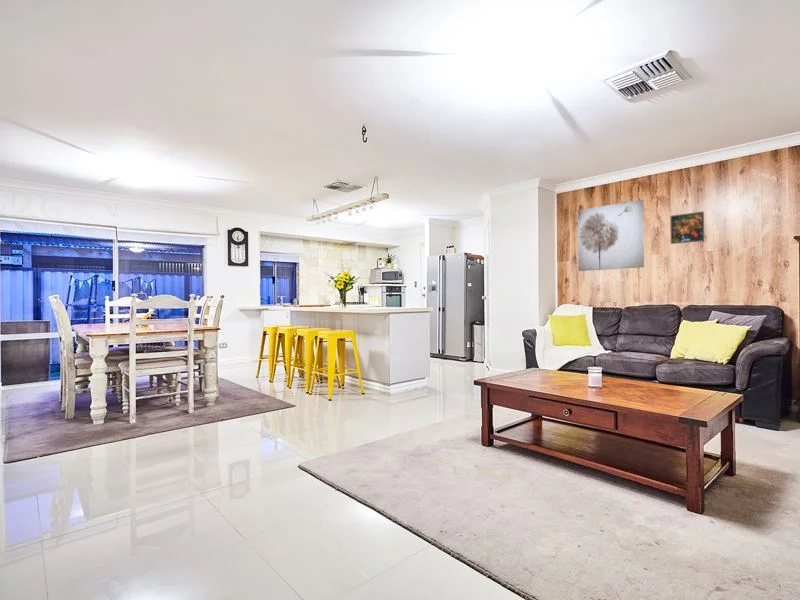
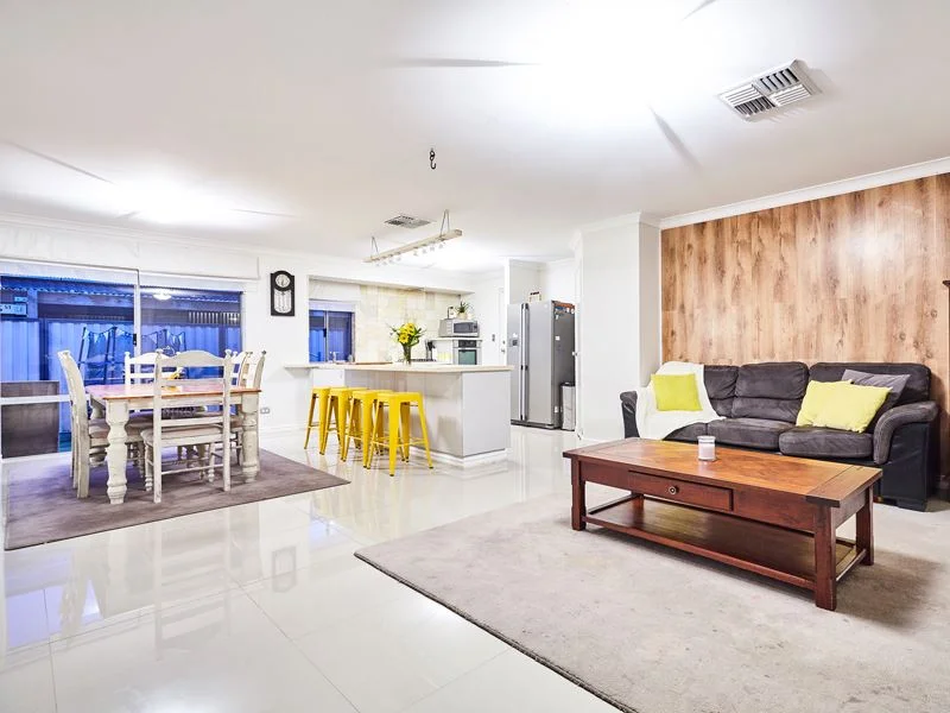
- wall art (609, 237)
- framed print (686, 228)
